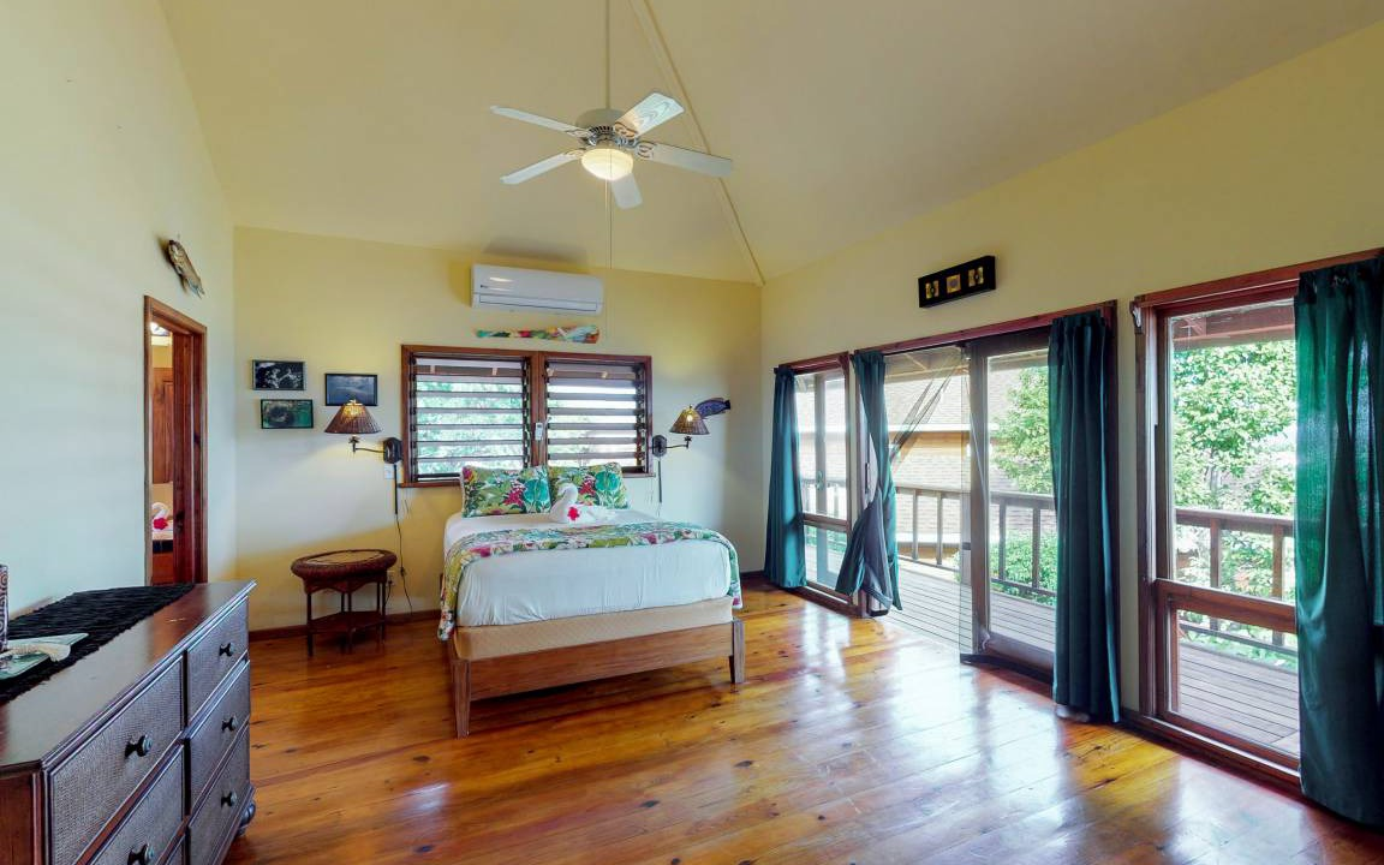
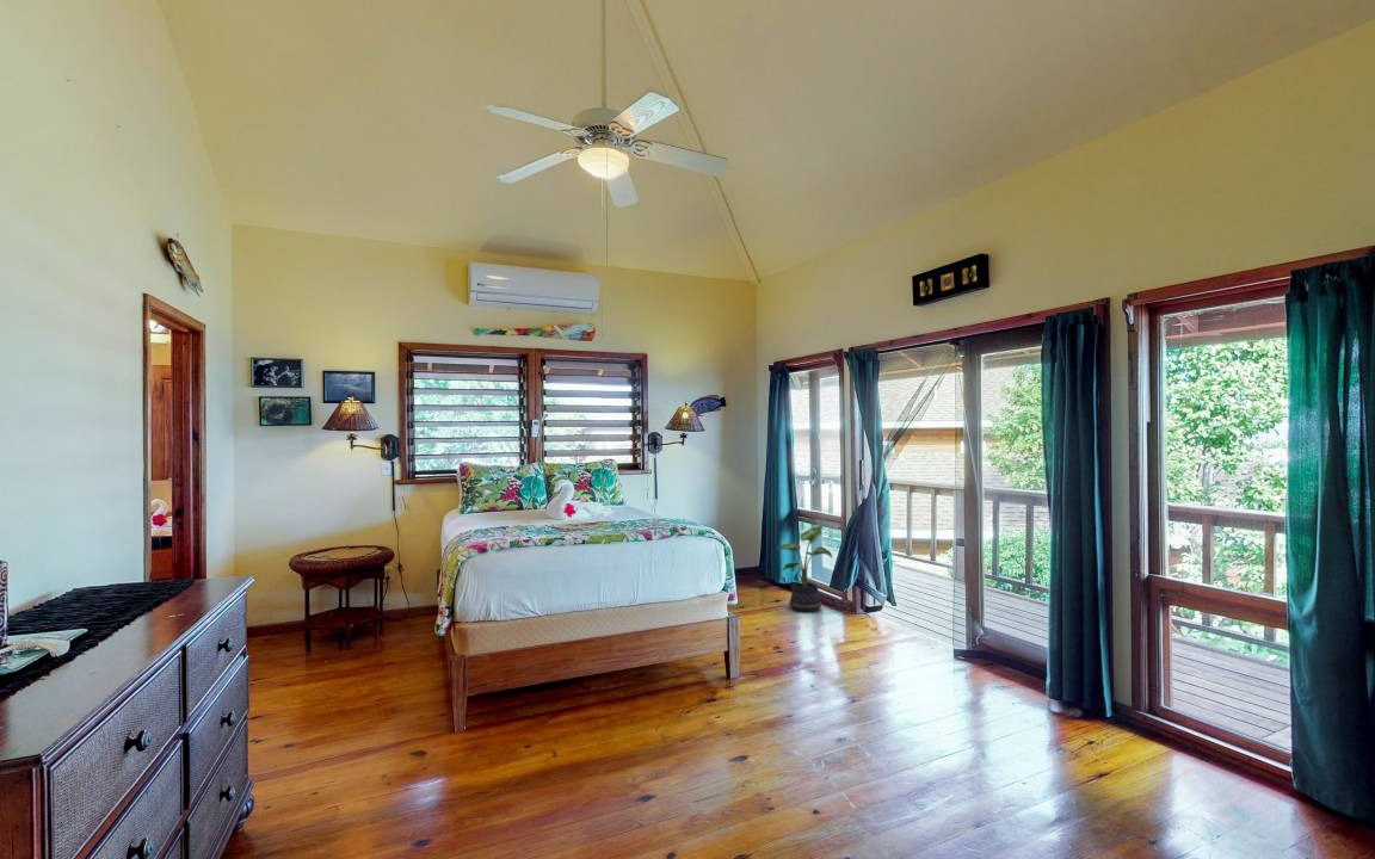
+ potted plant (807, 567)
